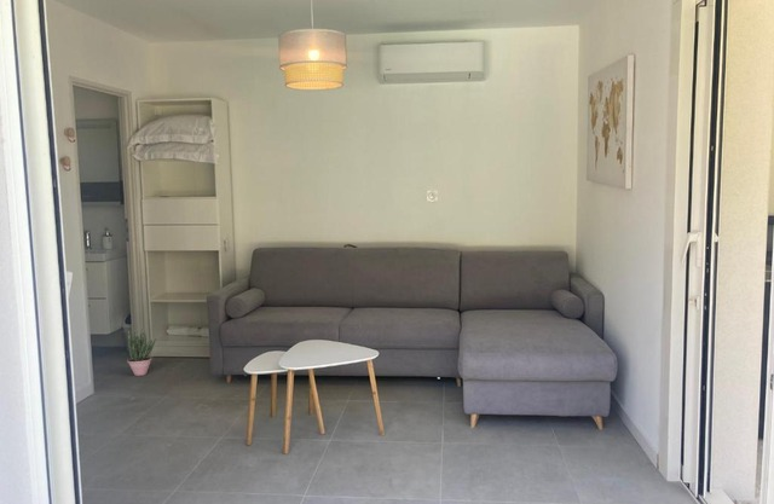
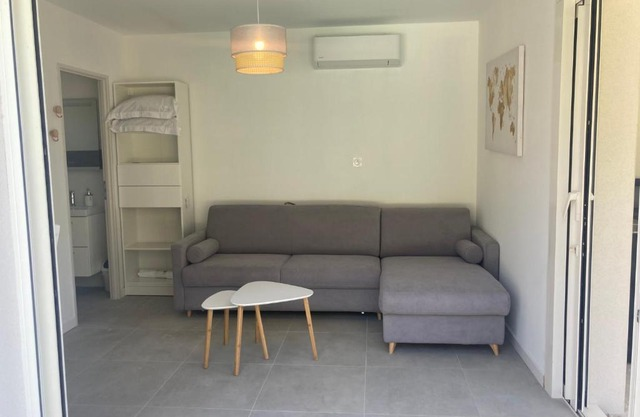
- potted plant (140, 351)
